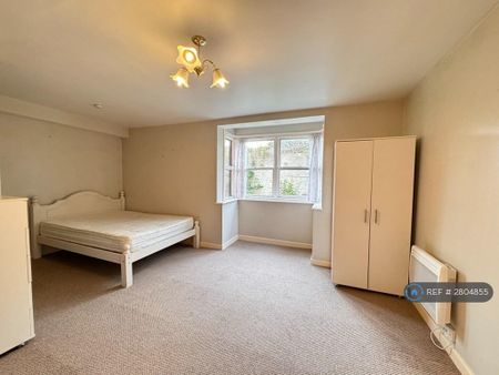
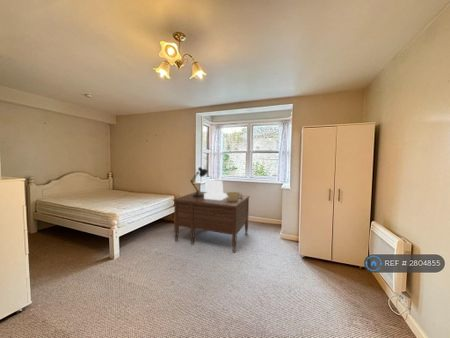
+ desk (213, 202)
